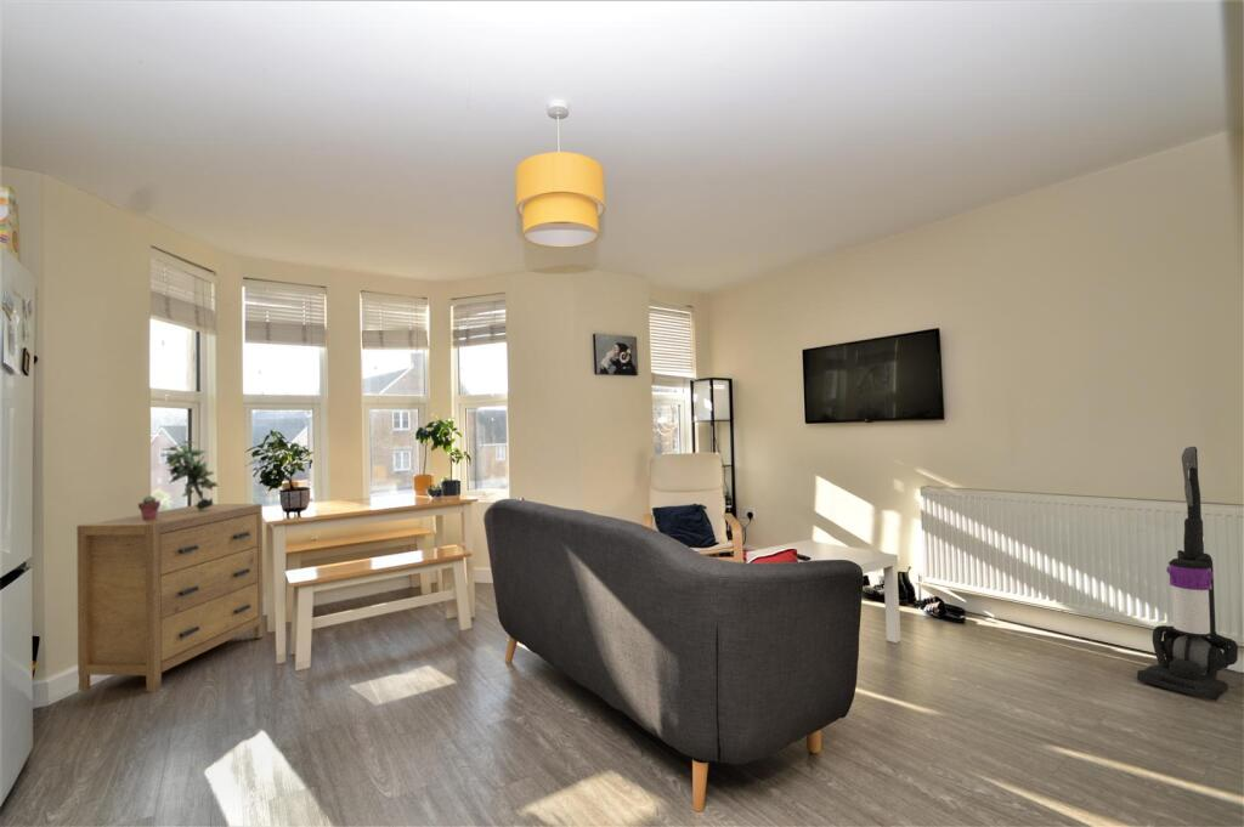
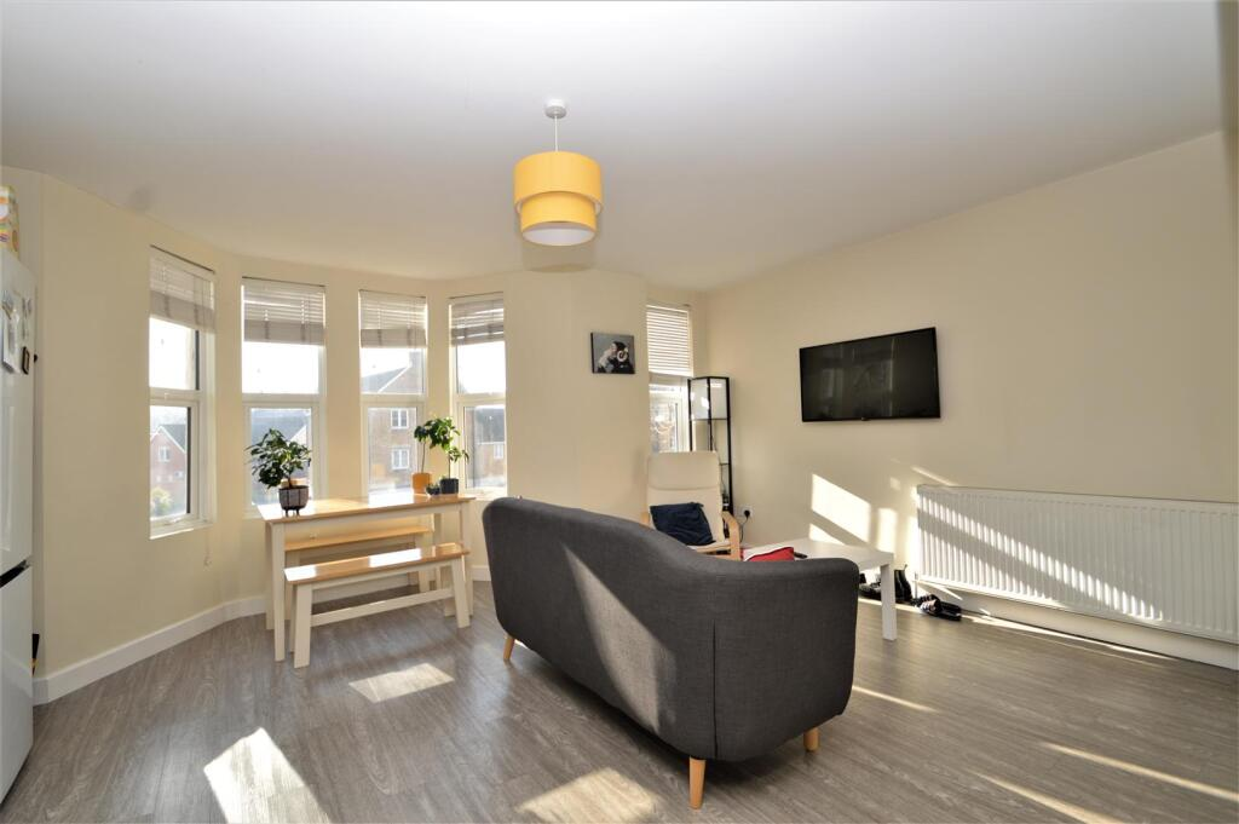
- dresser (182, 587)
- potted succulent (148, 506)
- potted plant (193, 475)
- vacuum cleaner (1186, 563)
